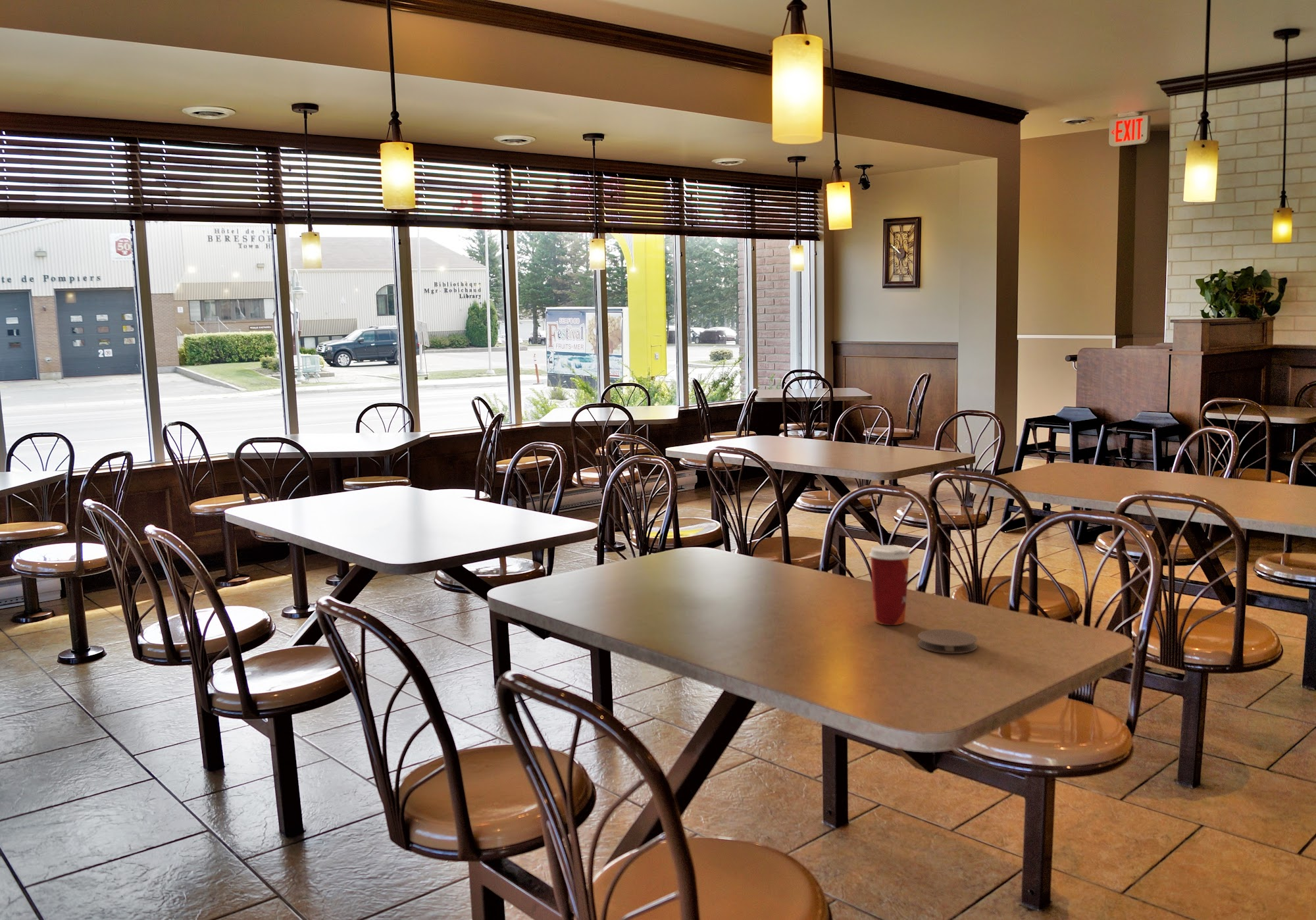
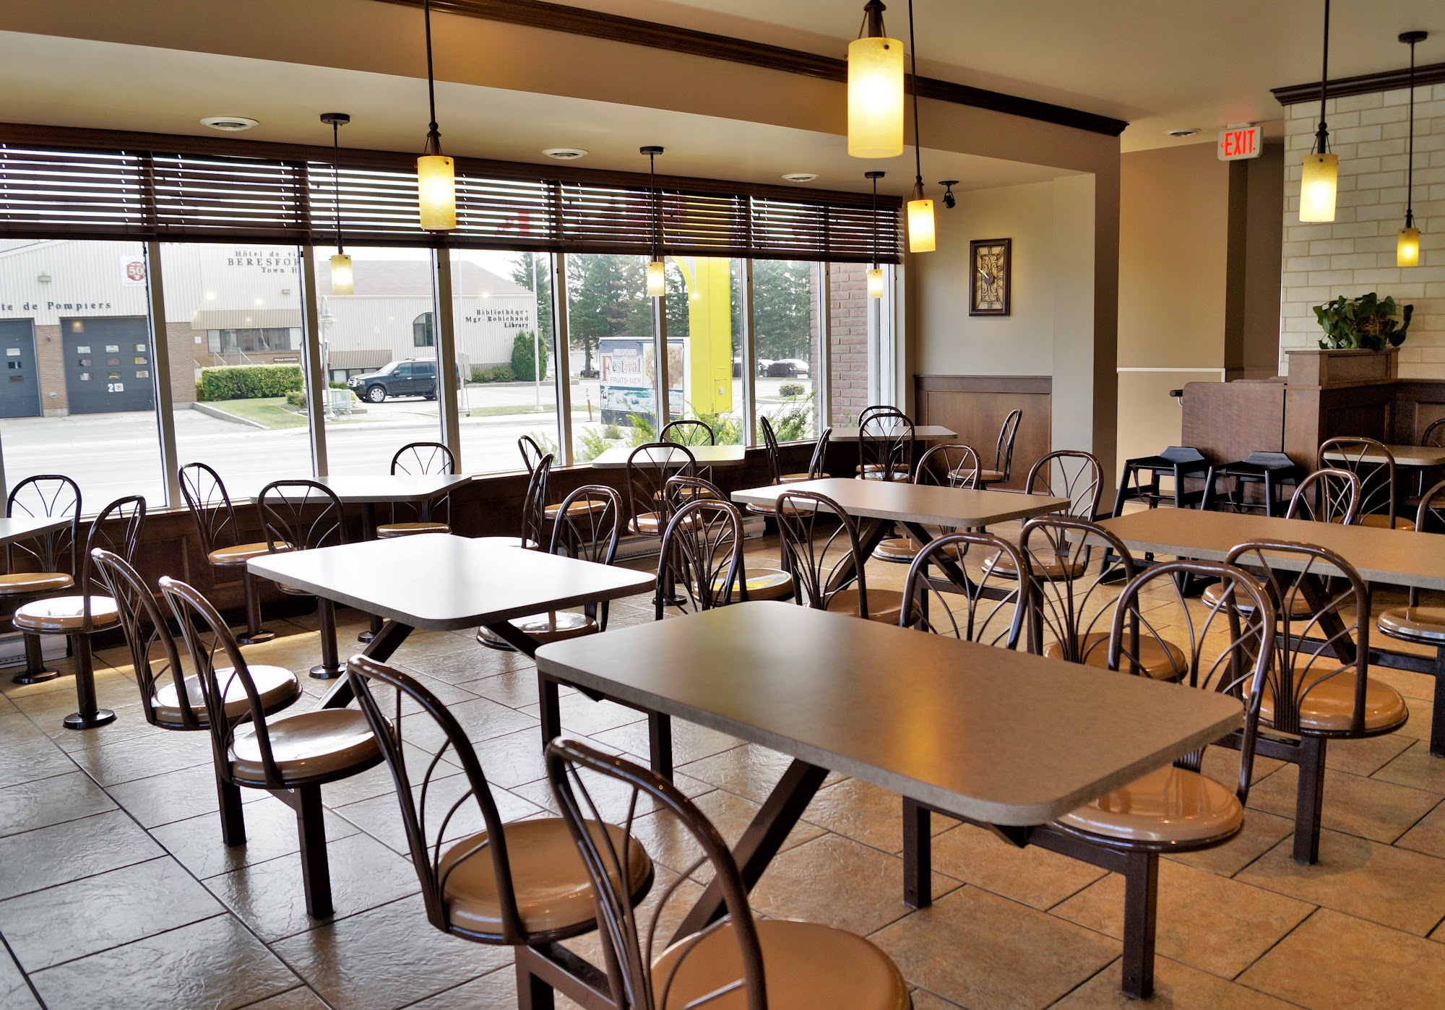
- coaster (947, 641)
- paper cup (889, 584)
